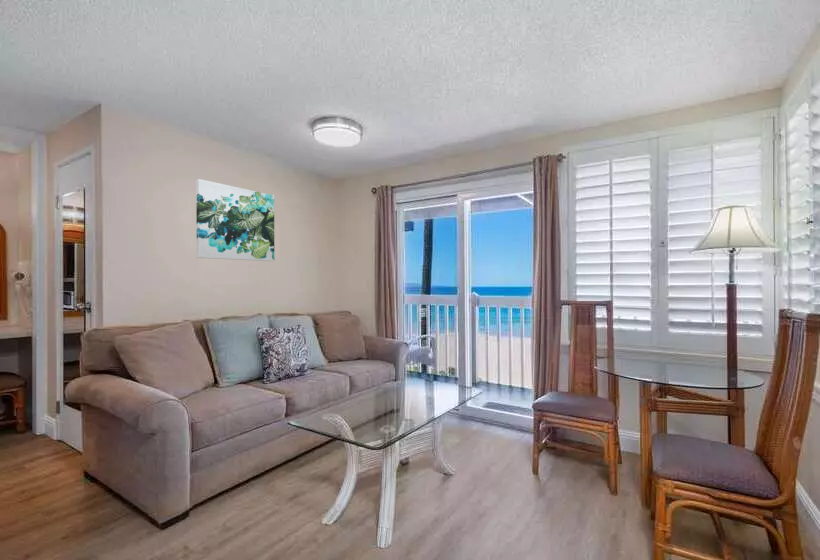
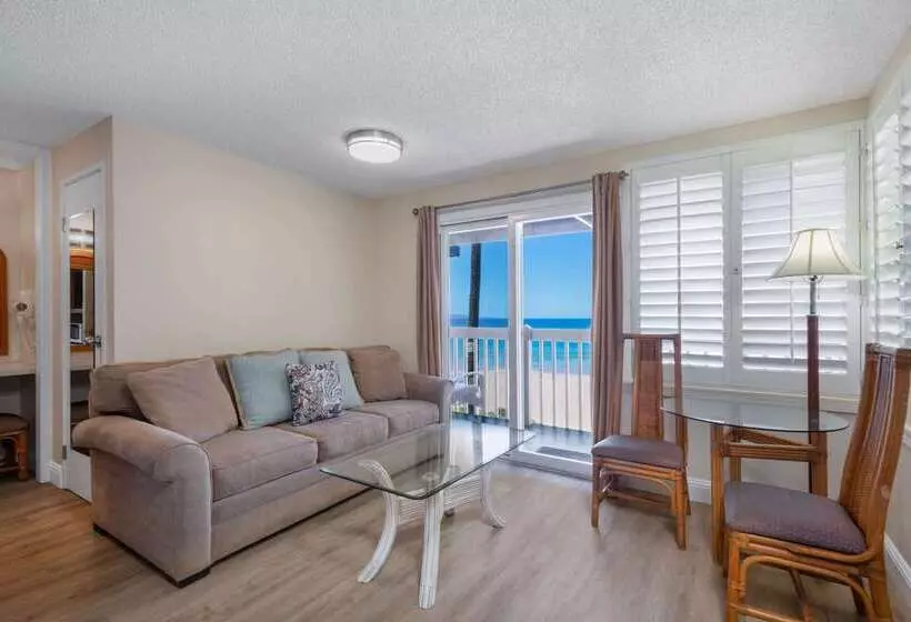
- wall art (238, 223)
